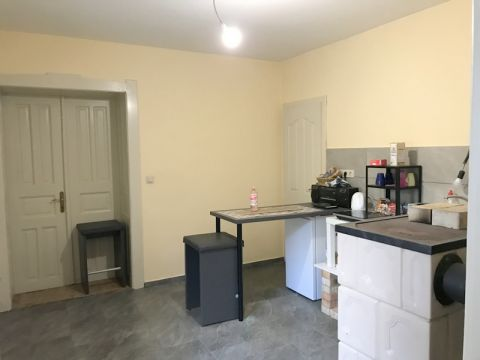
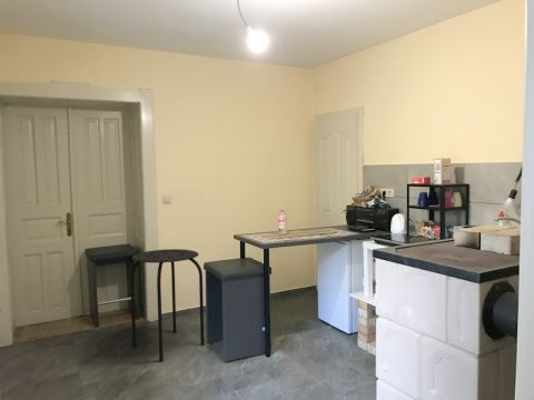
+ stool (172, 300)
